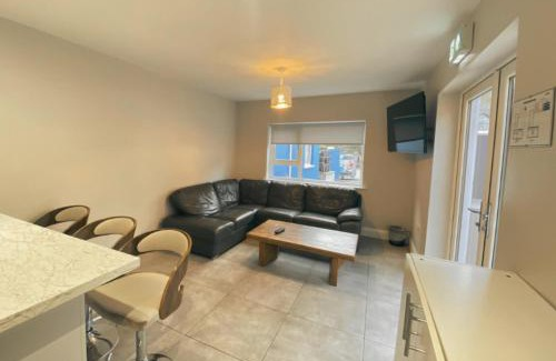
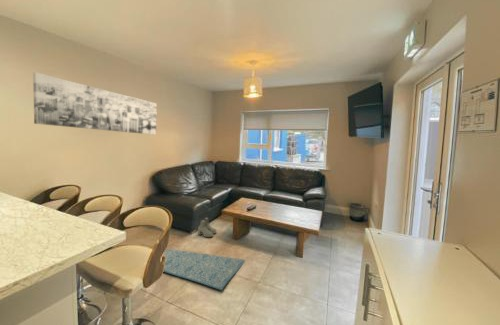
+ boots (207, 226)
+ wall art (109, 111)
+ rug (187, 259)
